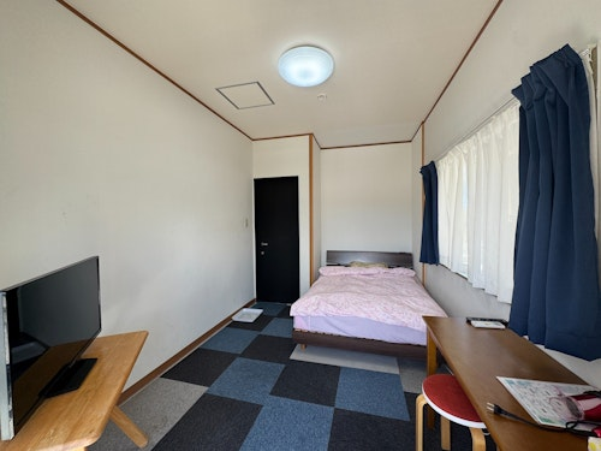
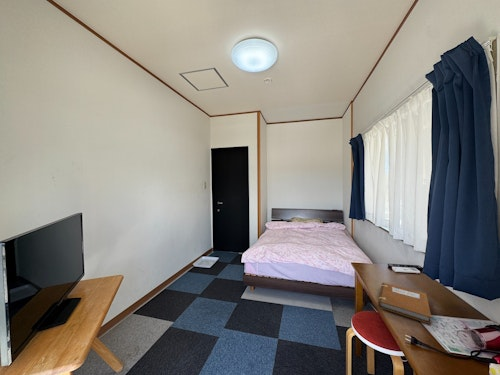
+ notebook (402, 299)
